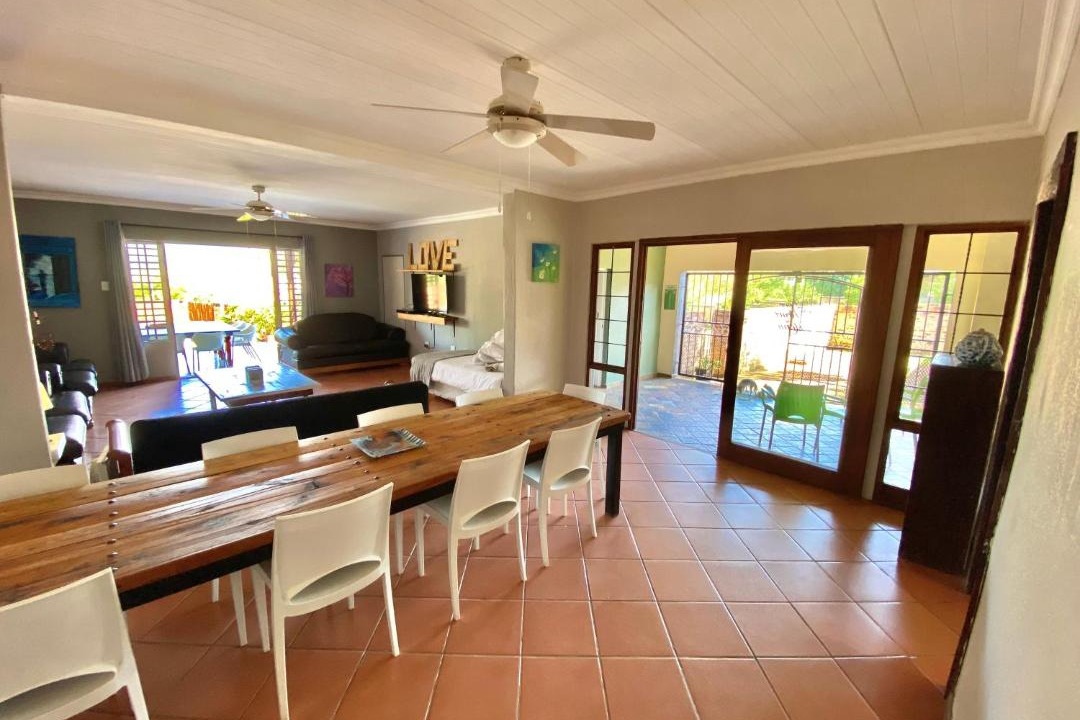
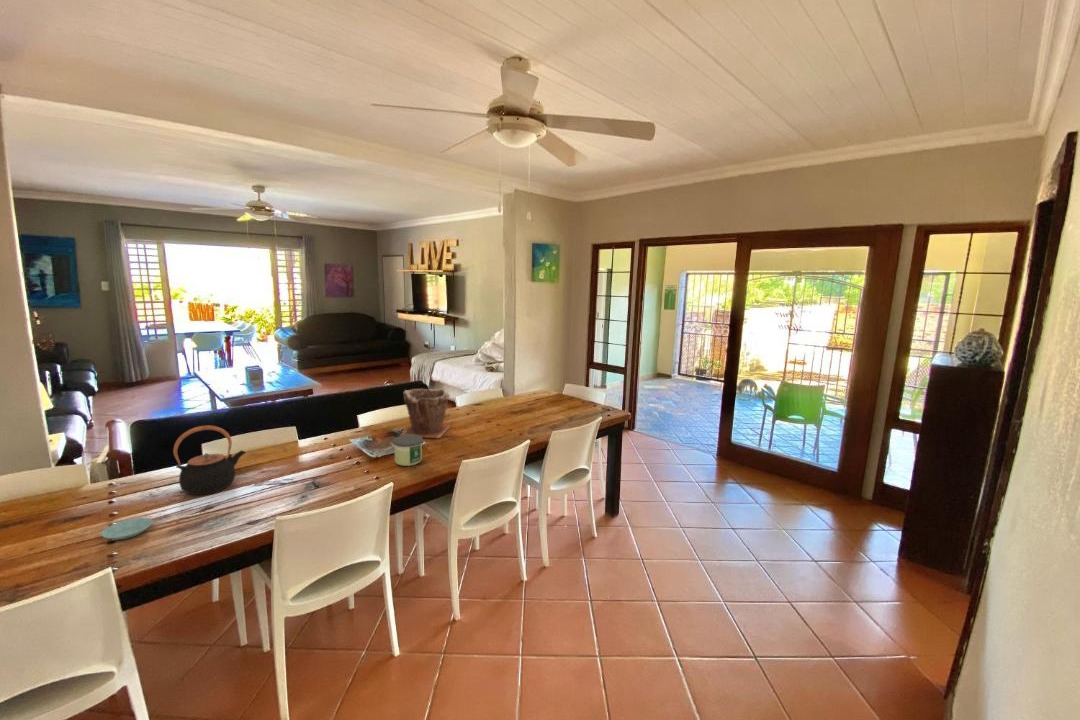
+ plant pot (426, 411)
+ teapot (211, 455)
+ candle (408, 450)
+ saucer (127, 530)
